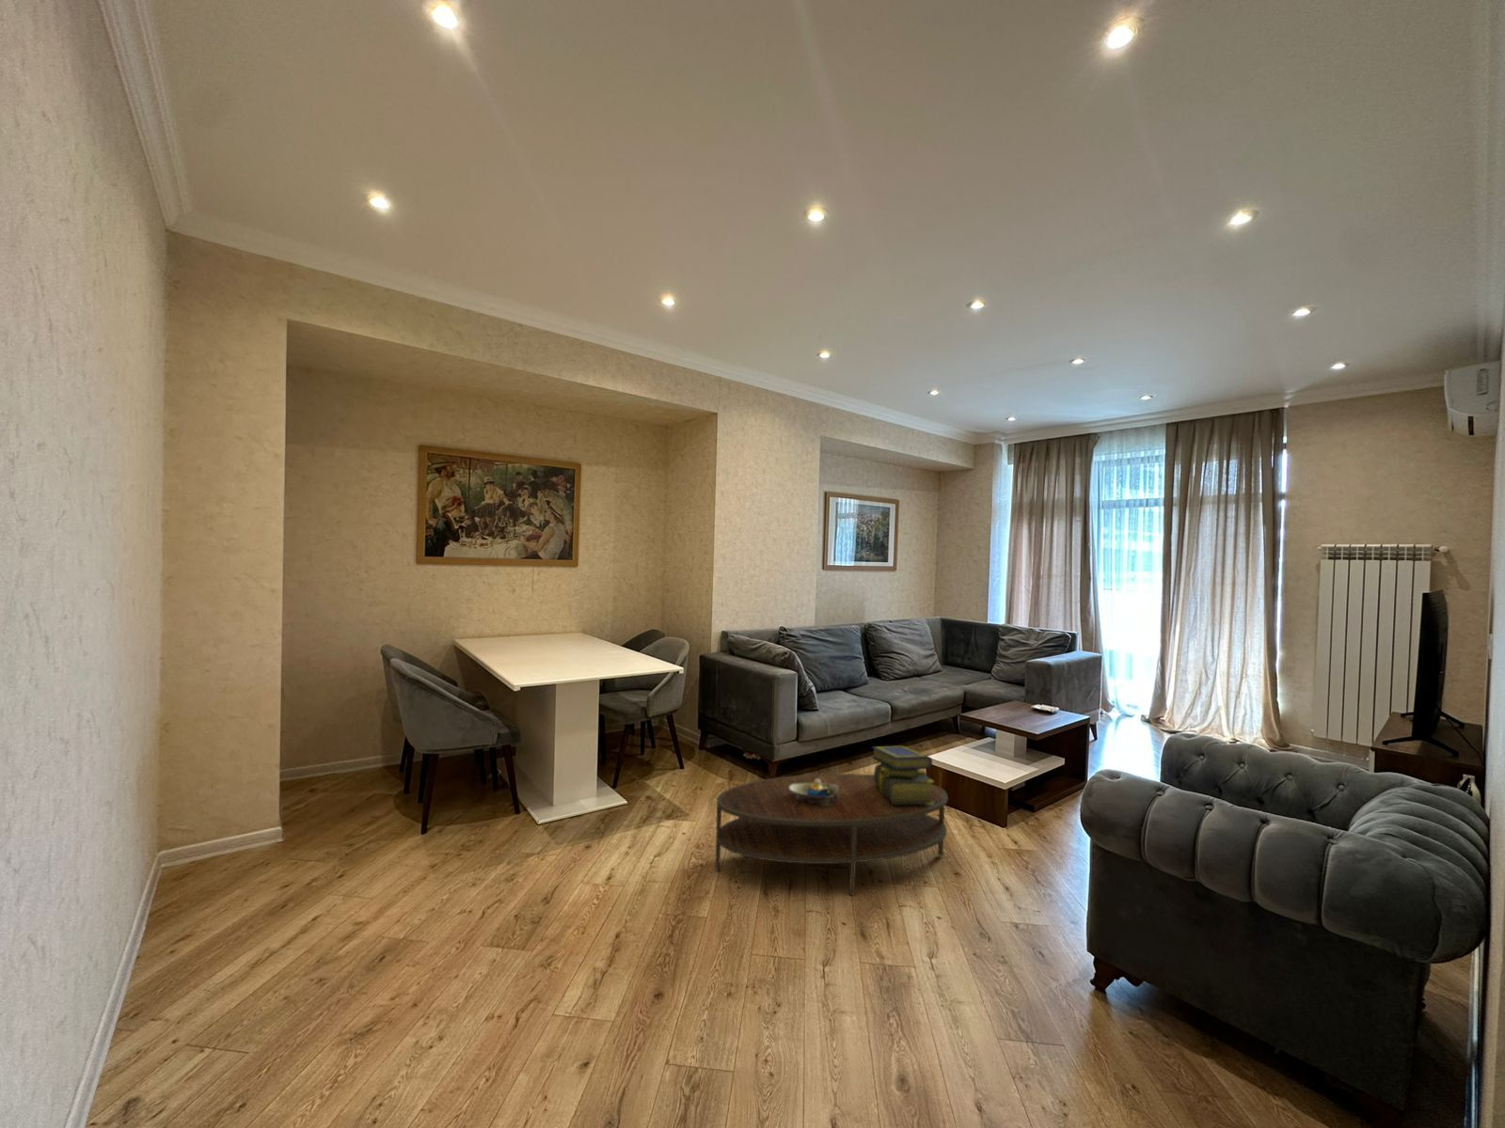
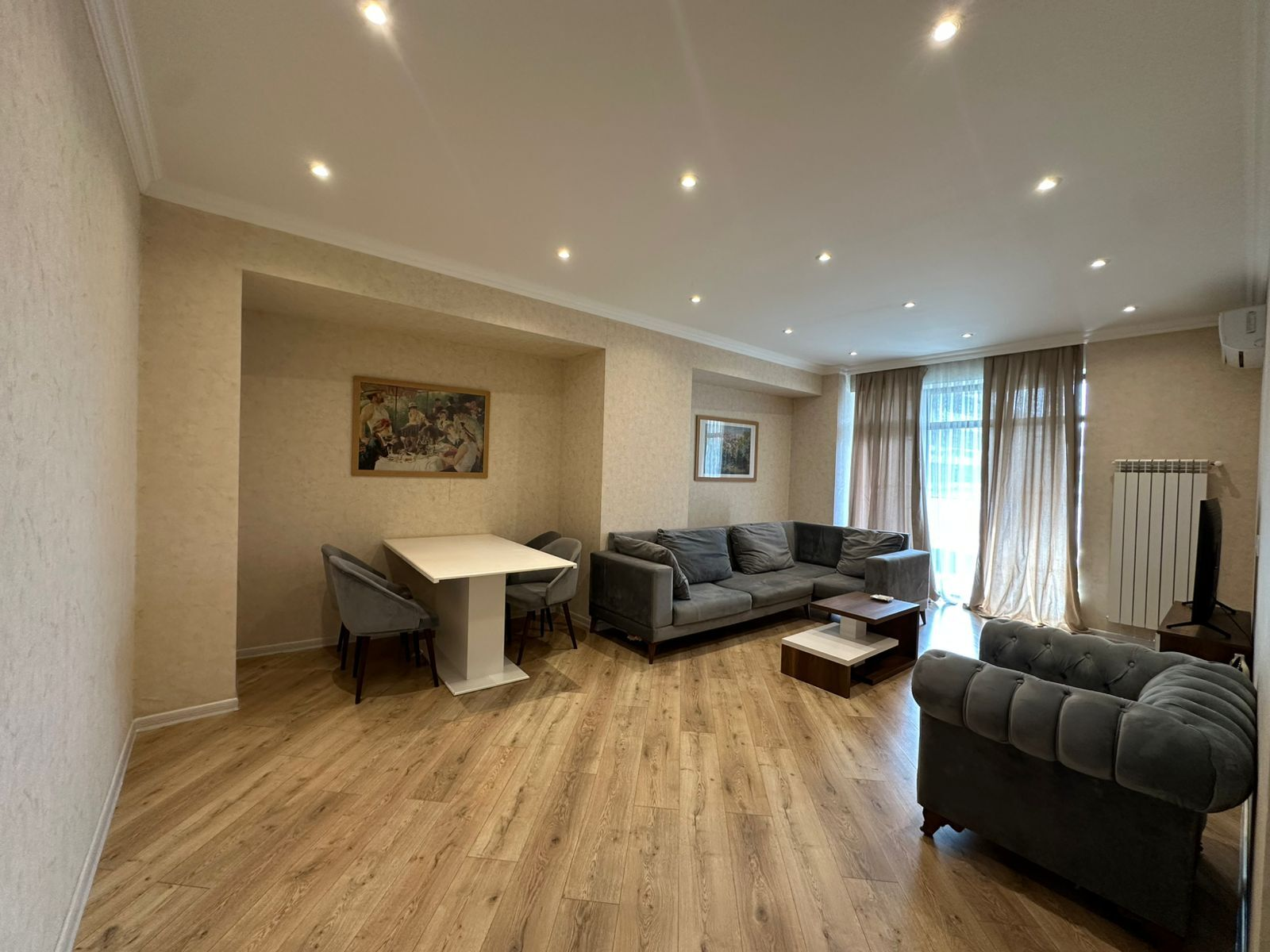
- coffee table (833, 829)
- stack of books (901, 771)
- decorative bowl (821, 787)
